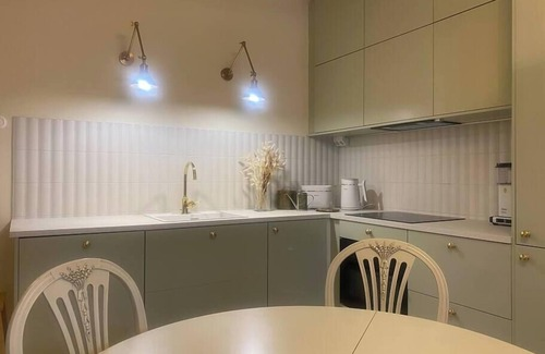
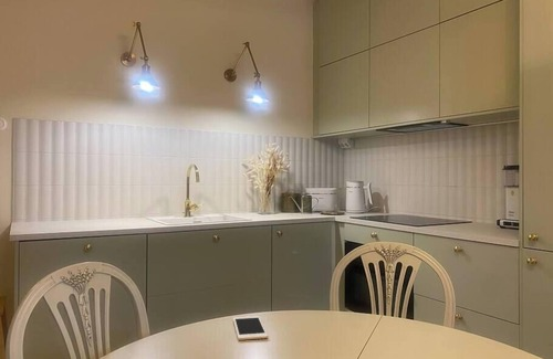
+ cell phone (249, 327)
